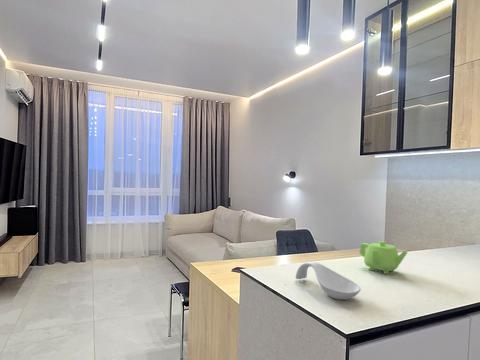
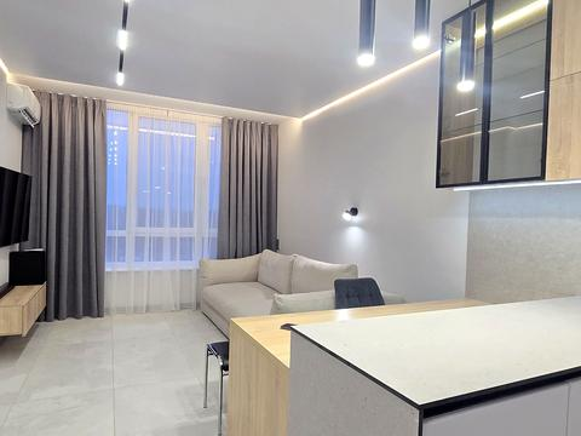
- teapot (381, 256)
- spoon rest (324, 278)
